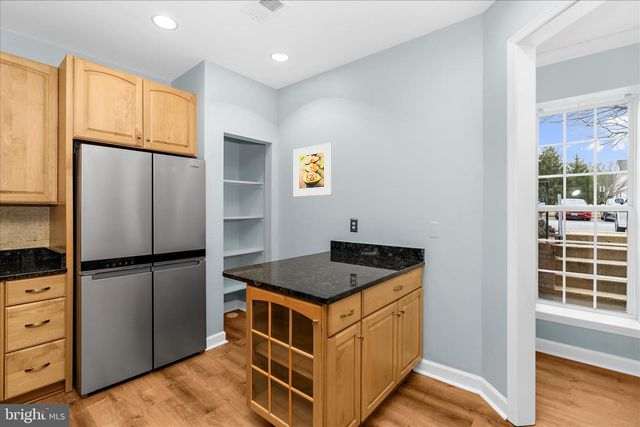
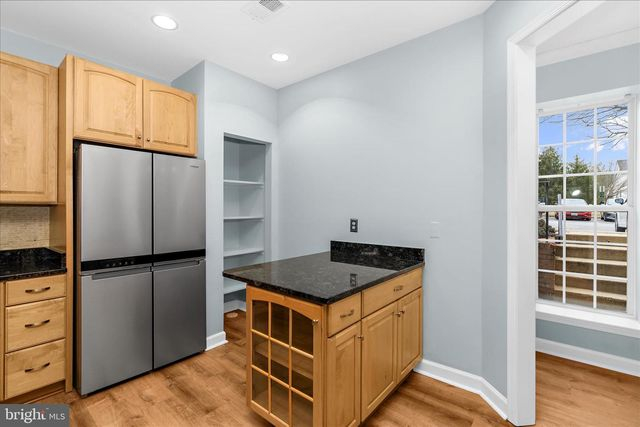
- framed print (311, 171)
